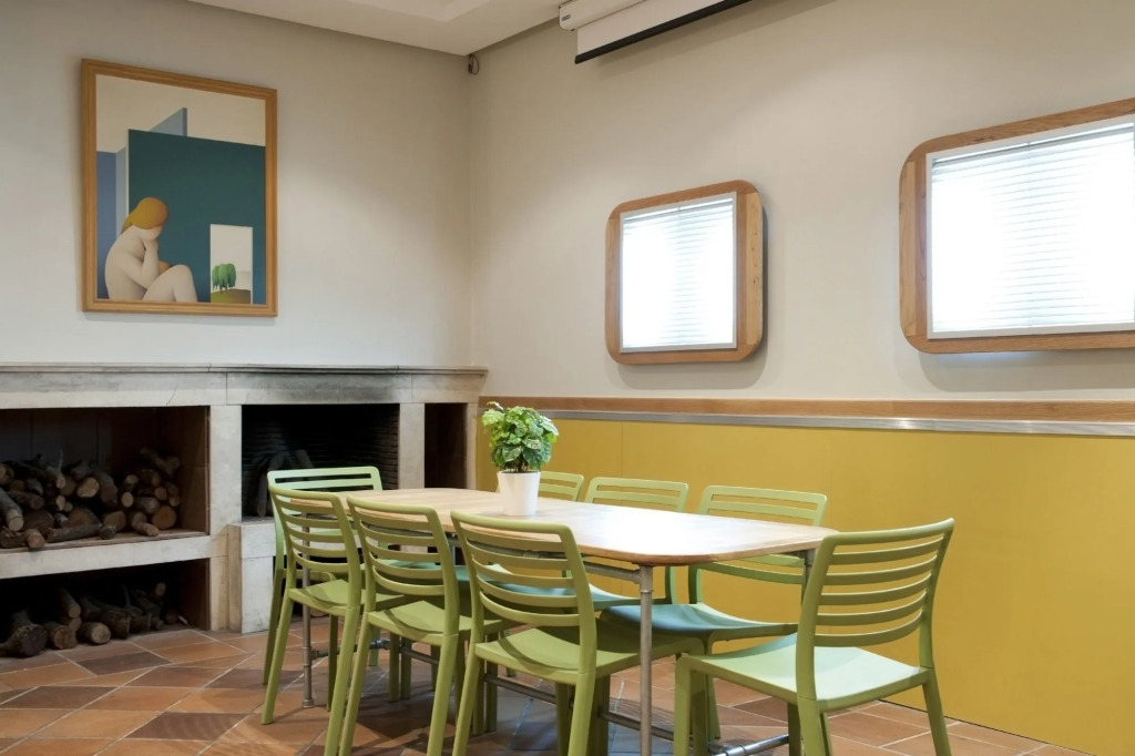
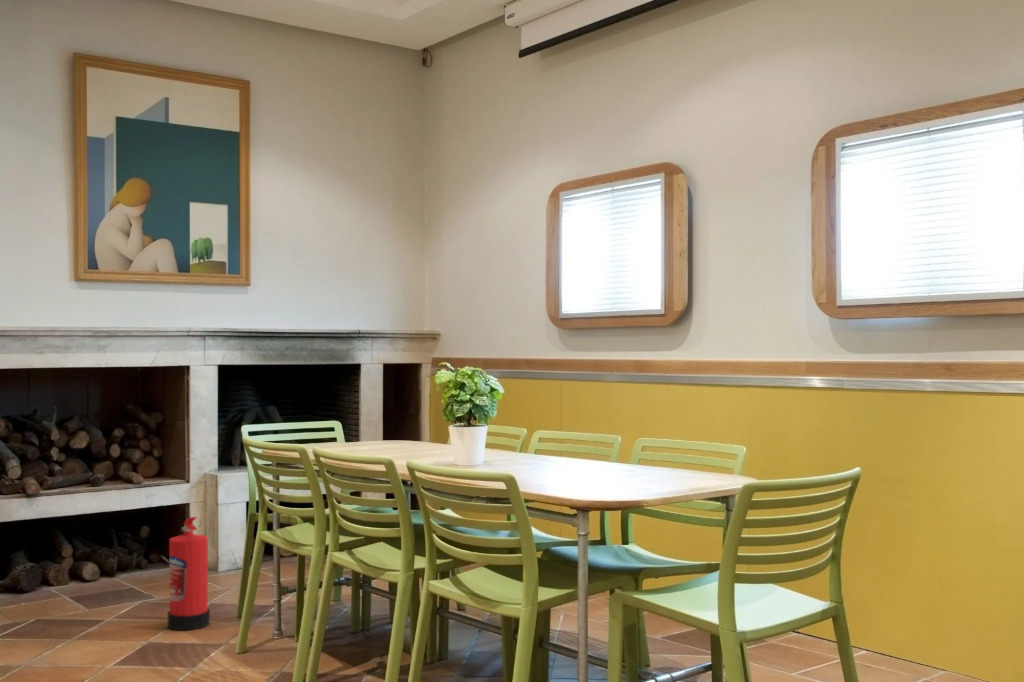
+ fire extinguisher (186, 567)
